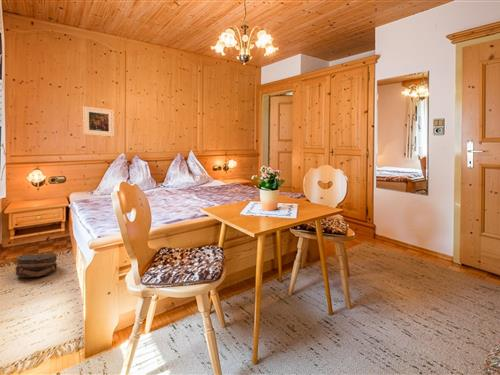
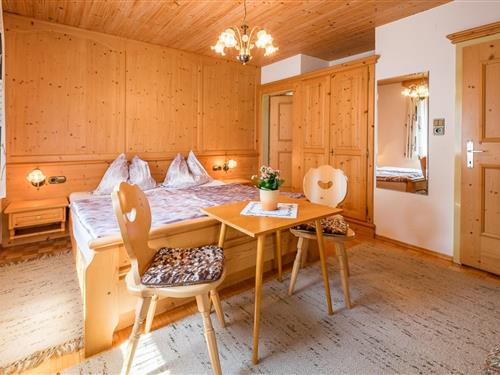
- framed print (98, 121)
- hat box (37, 264)
